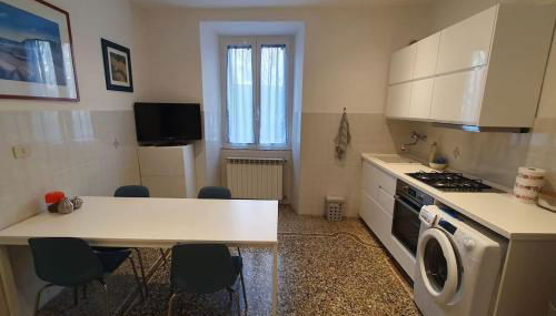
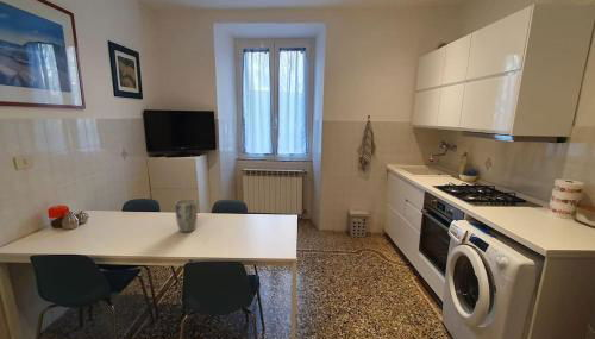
+ plant pot (186, 215)
